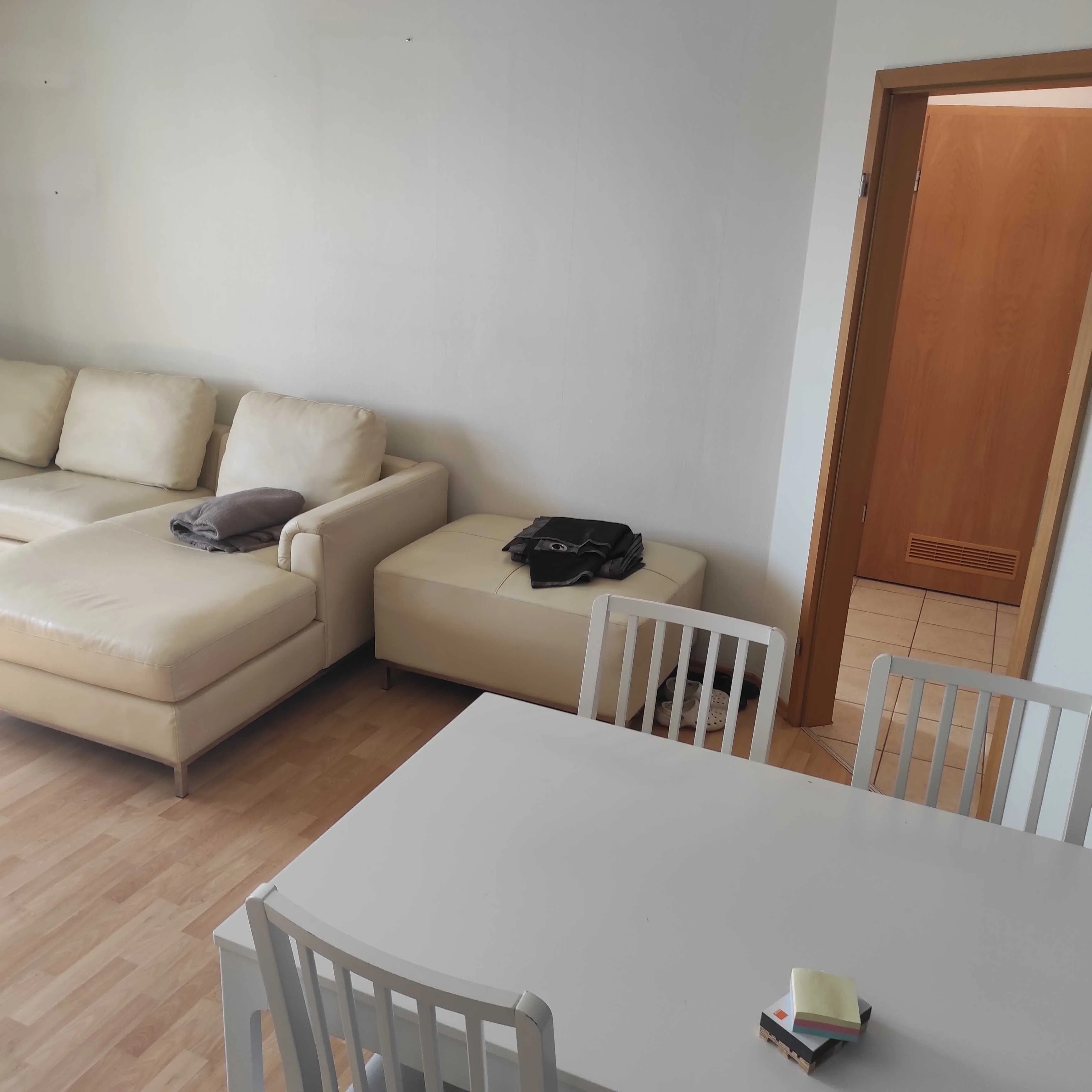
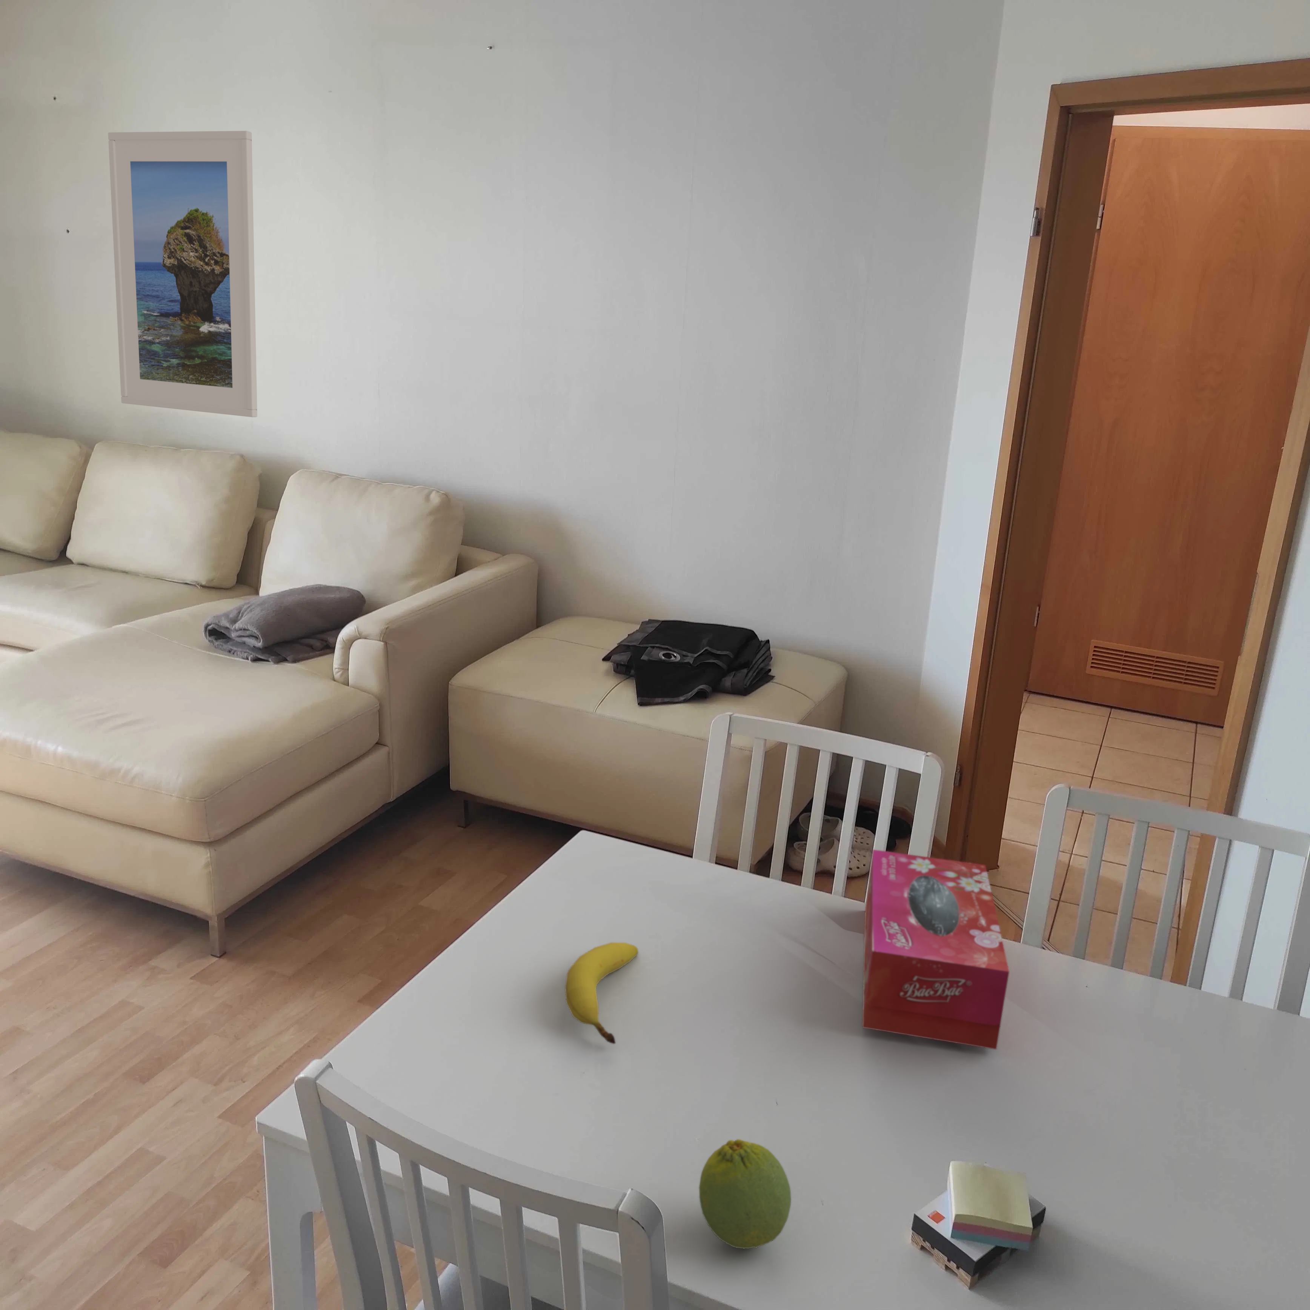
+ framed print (182, 275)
+ tissue box (929, 939)
+ fruit (601, 977)
+ fruit (745, 1192)
